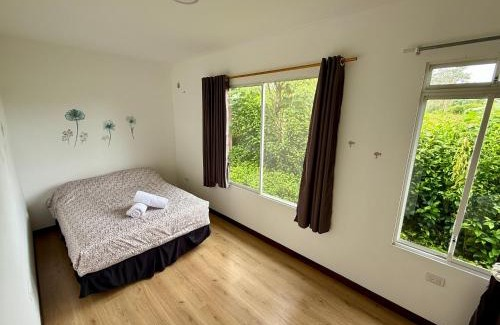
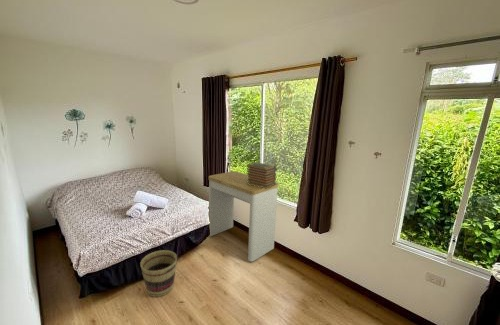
+ desk (233, 208)
+ book stack (261, 174)
+ basket (159, 273)
